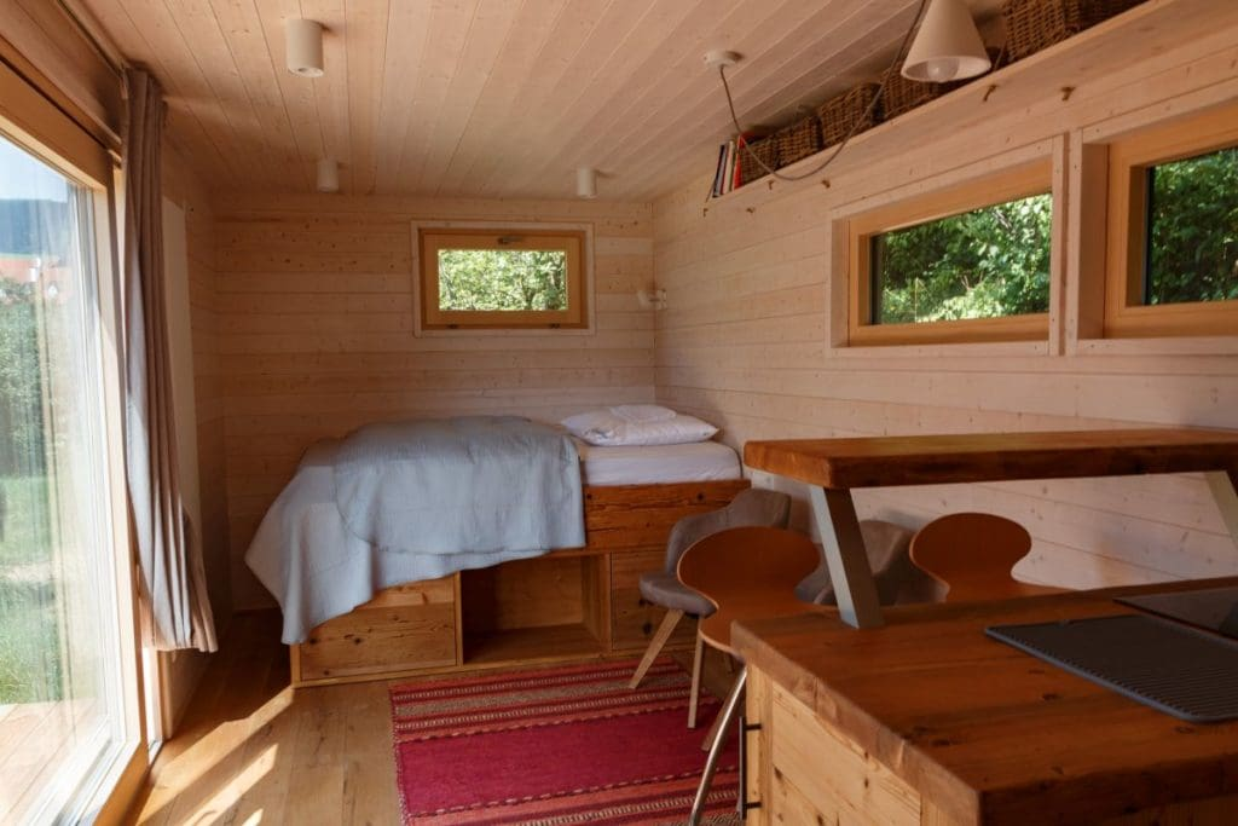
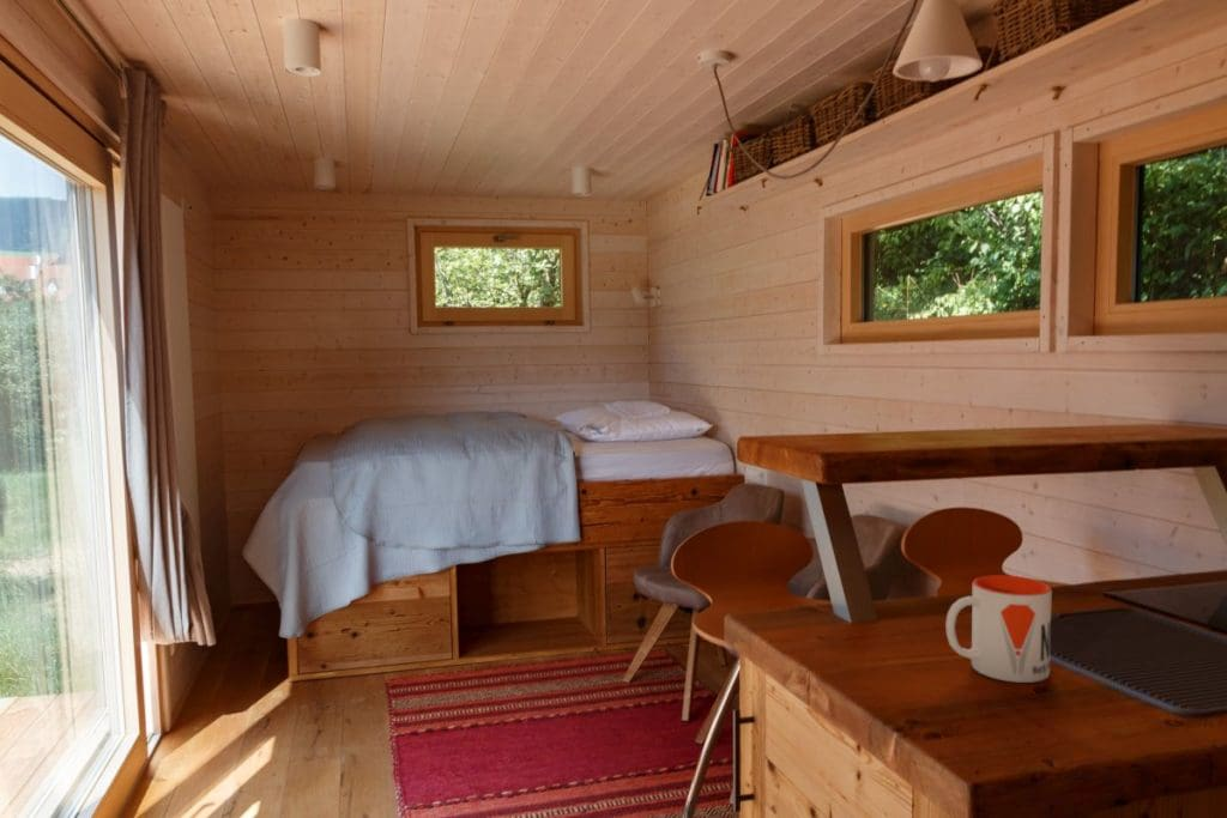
+ mug (996, 626)
